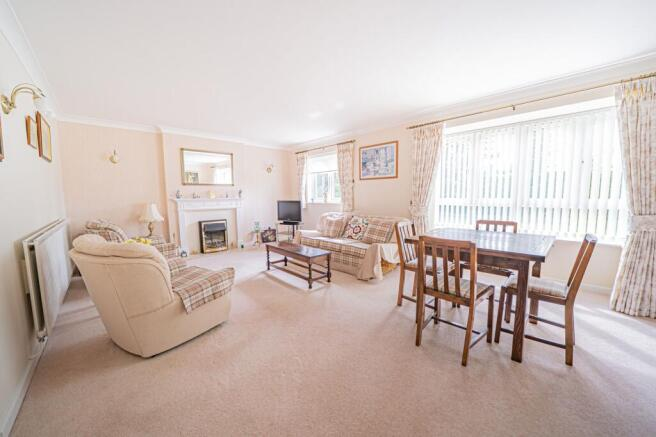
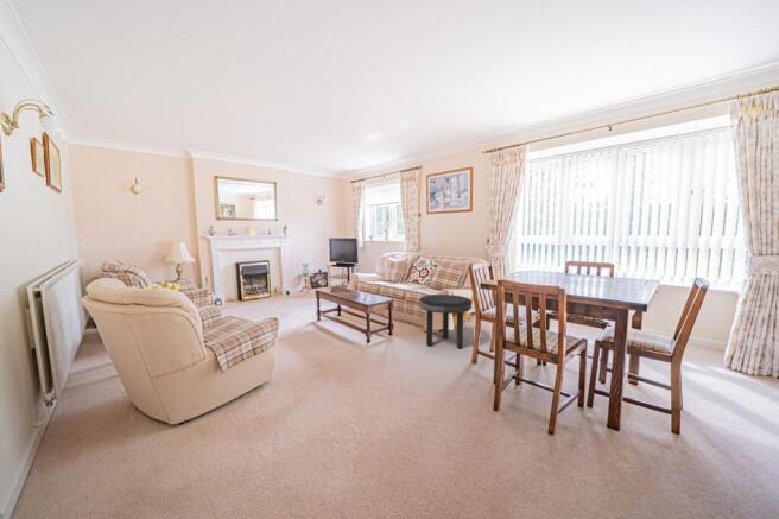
+ side table (444, 321)
